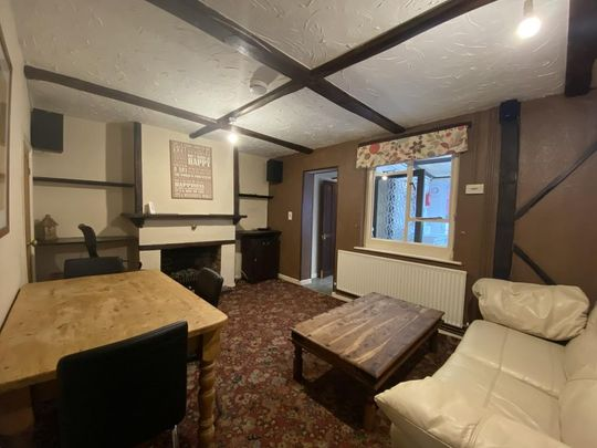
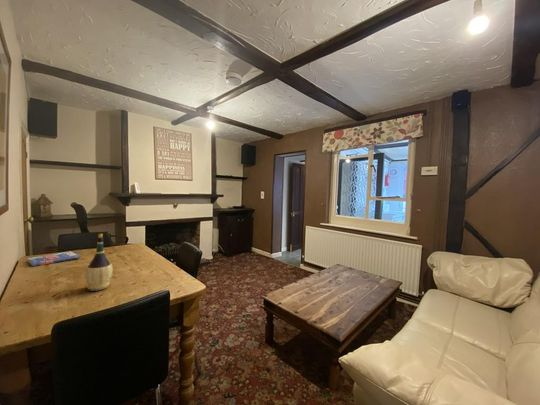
+ wine bottle (99, 261)
+ book (54, 258)
